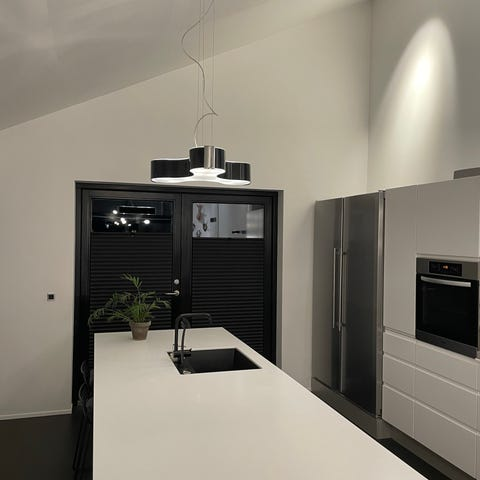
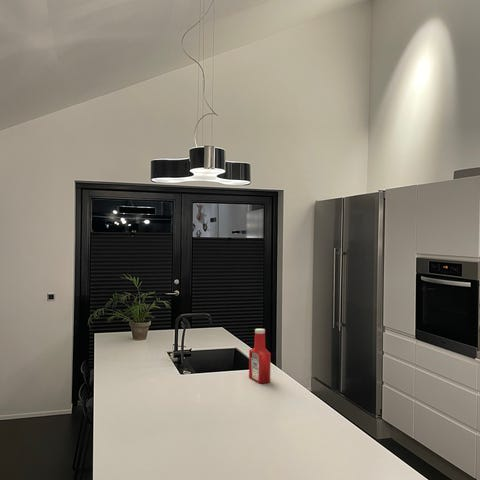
+ soap bottle (259, 354)
